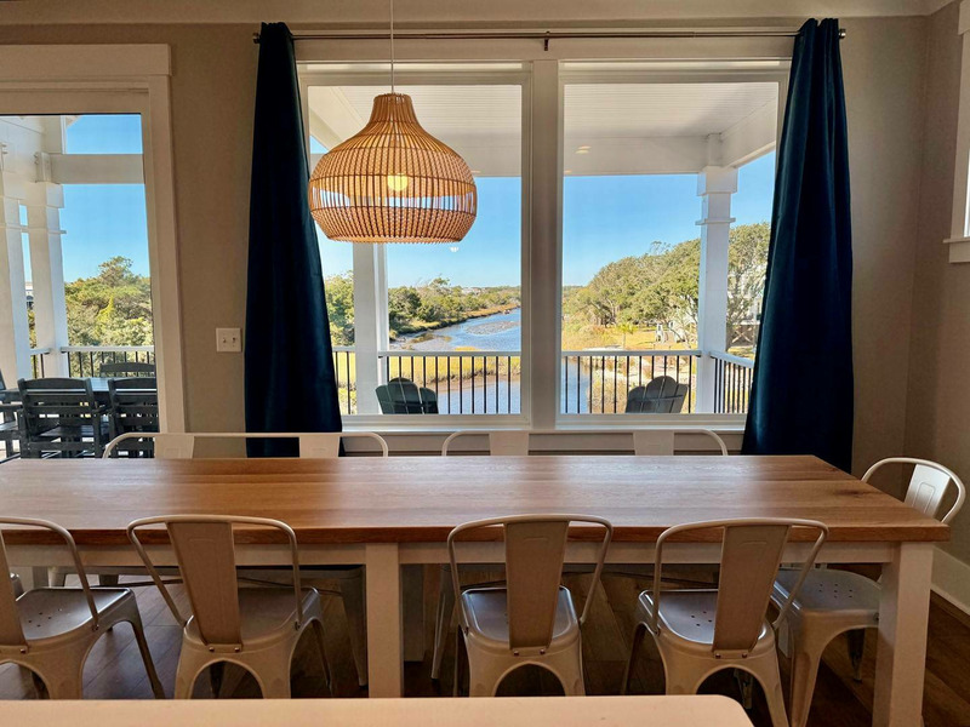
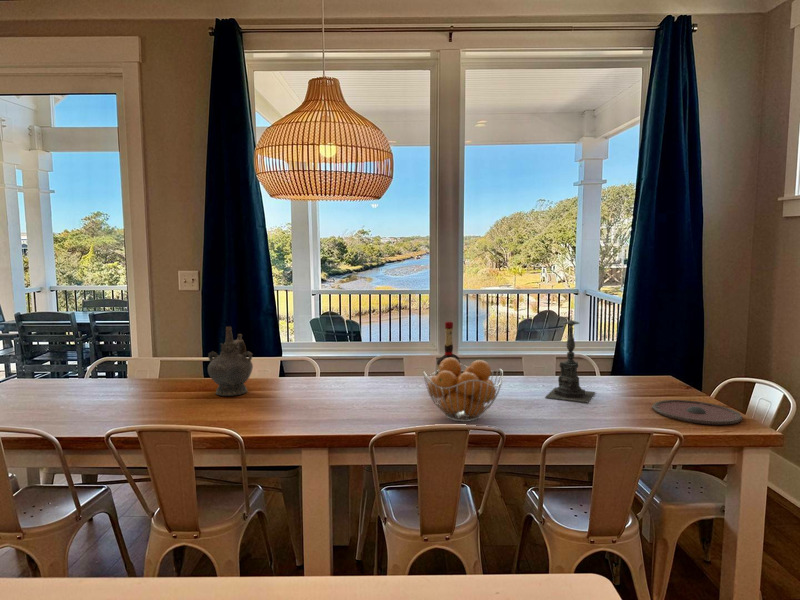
+ ceremonial vessel (231, 359)
+ candle holder (571, 352)
+ fruit basket (462, 388)
+ plate (695, 409)
+ liquor (448, 357)
